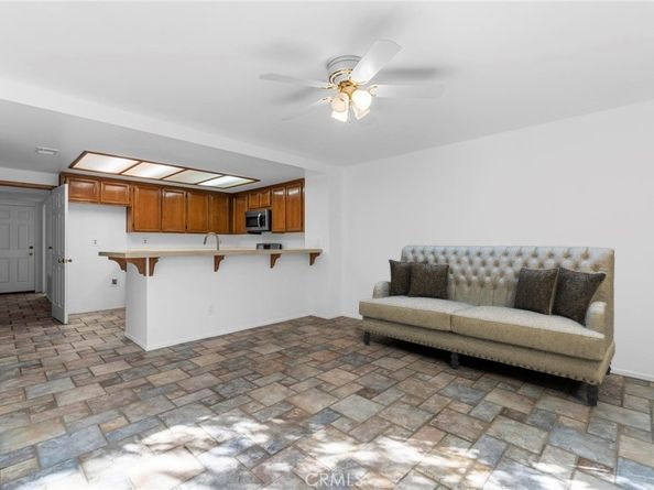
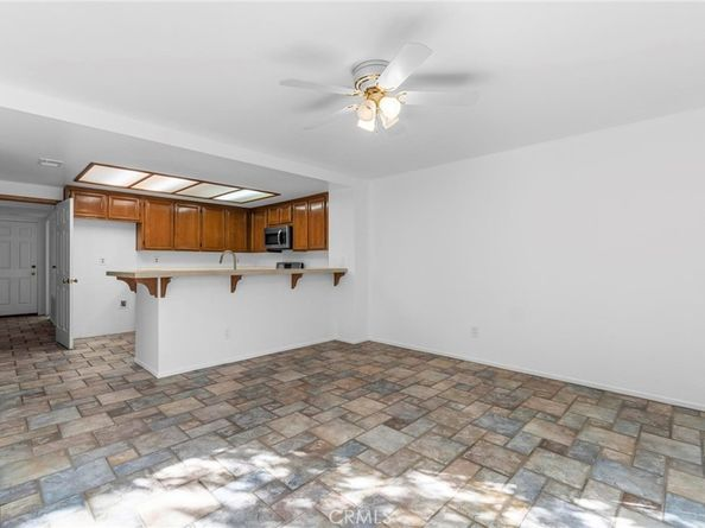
- sofa (472, 301)
